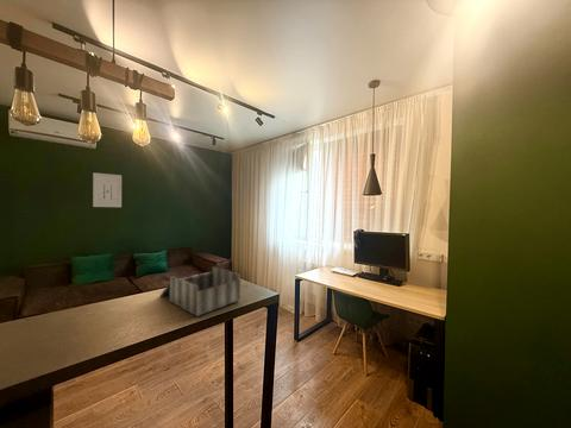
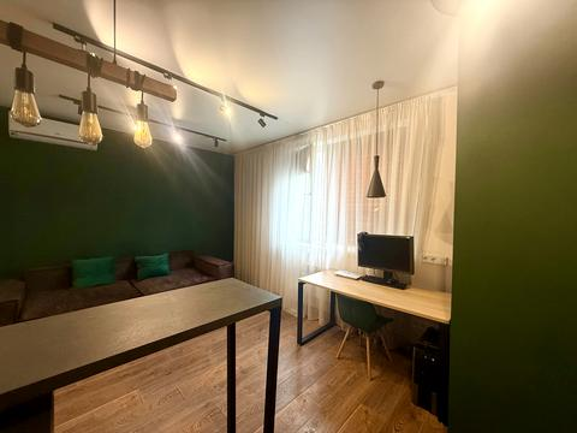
- wall art (107, 190)
- desk organizer (199, 285)
